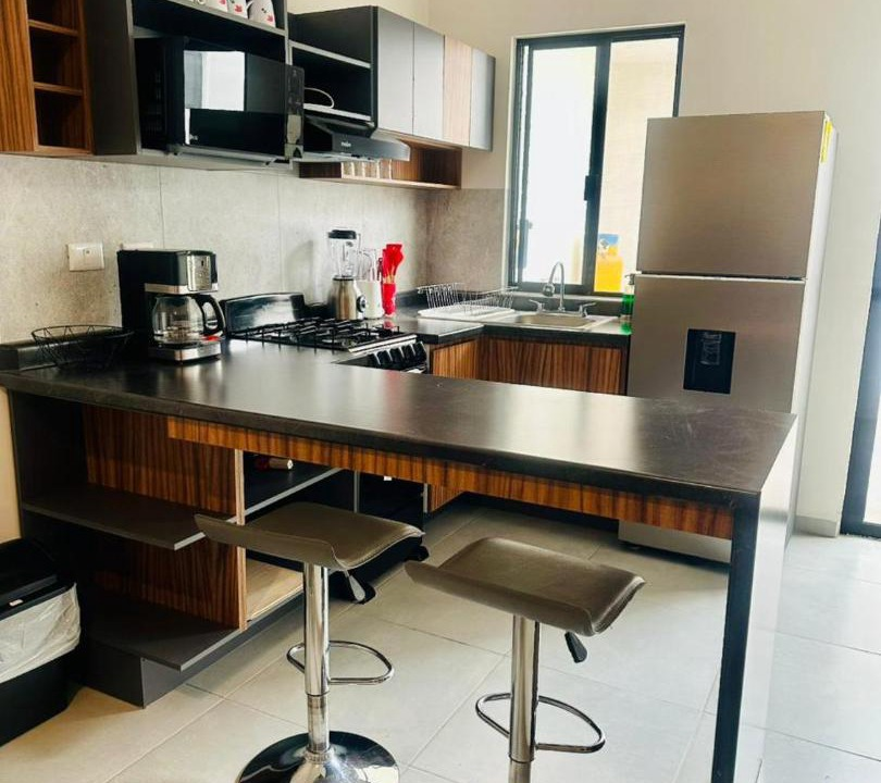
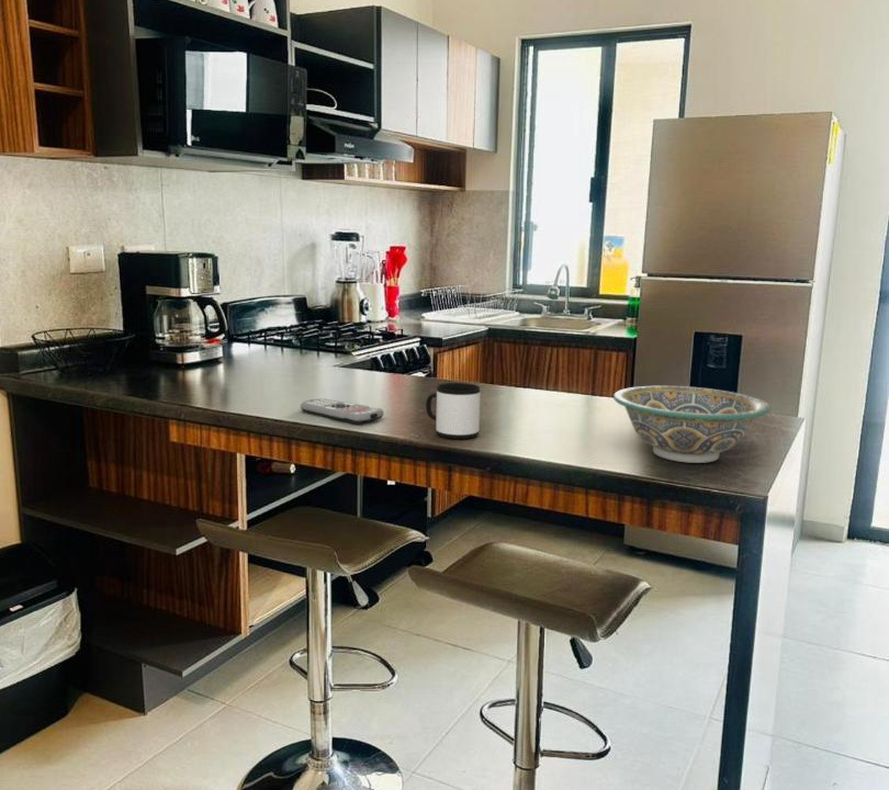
+ bowl (687, 427)
+ mug (451, 408)
+ remote control (339, 410)
